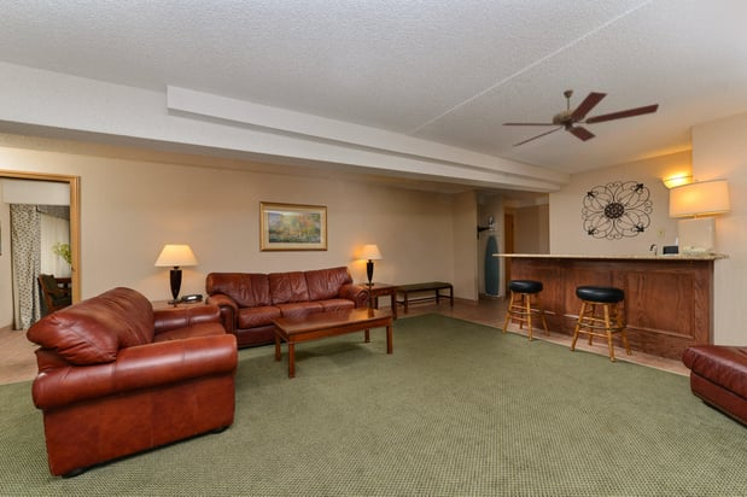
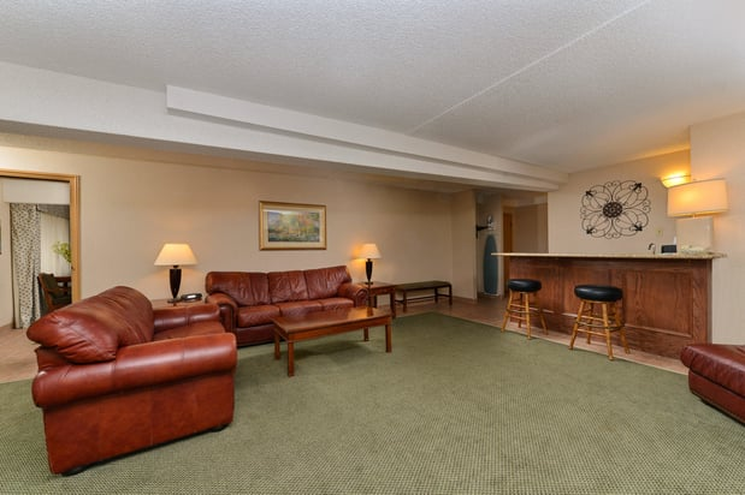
- ceiling fan (573, 110)
